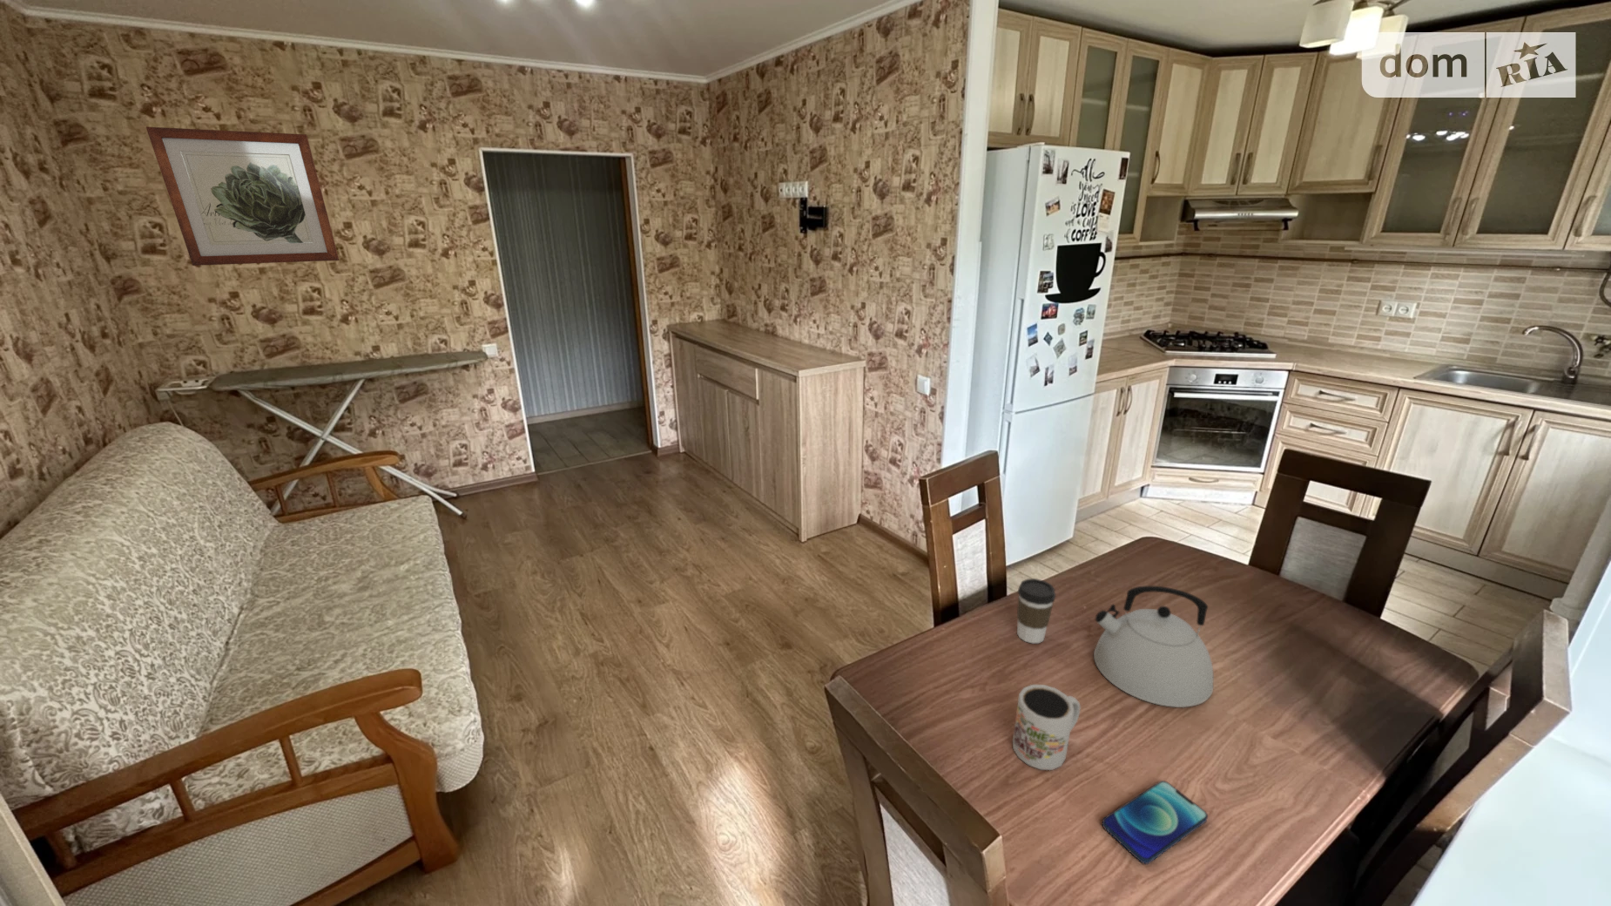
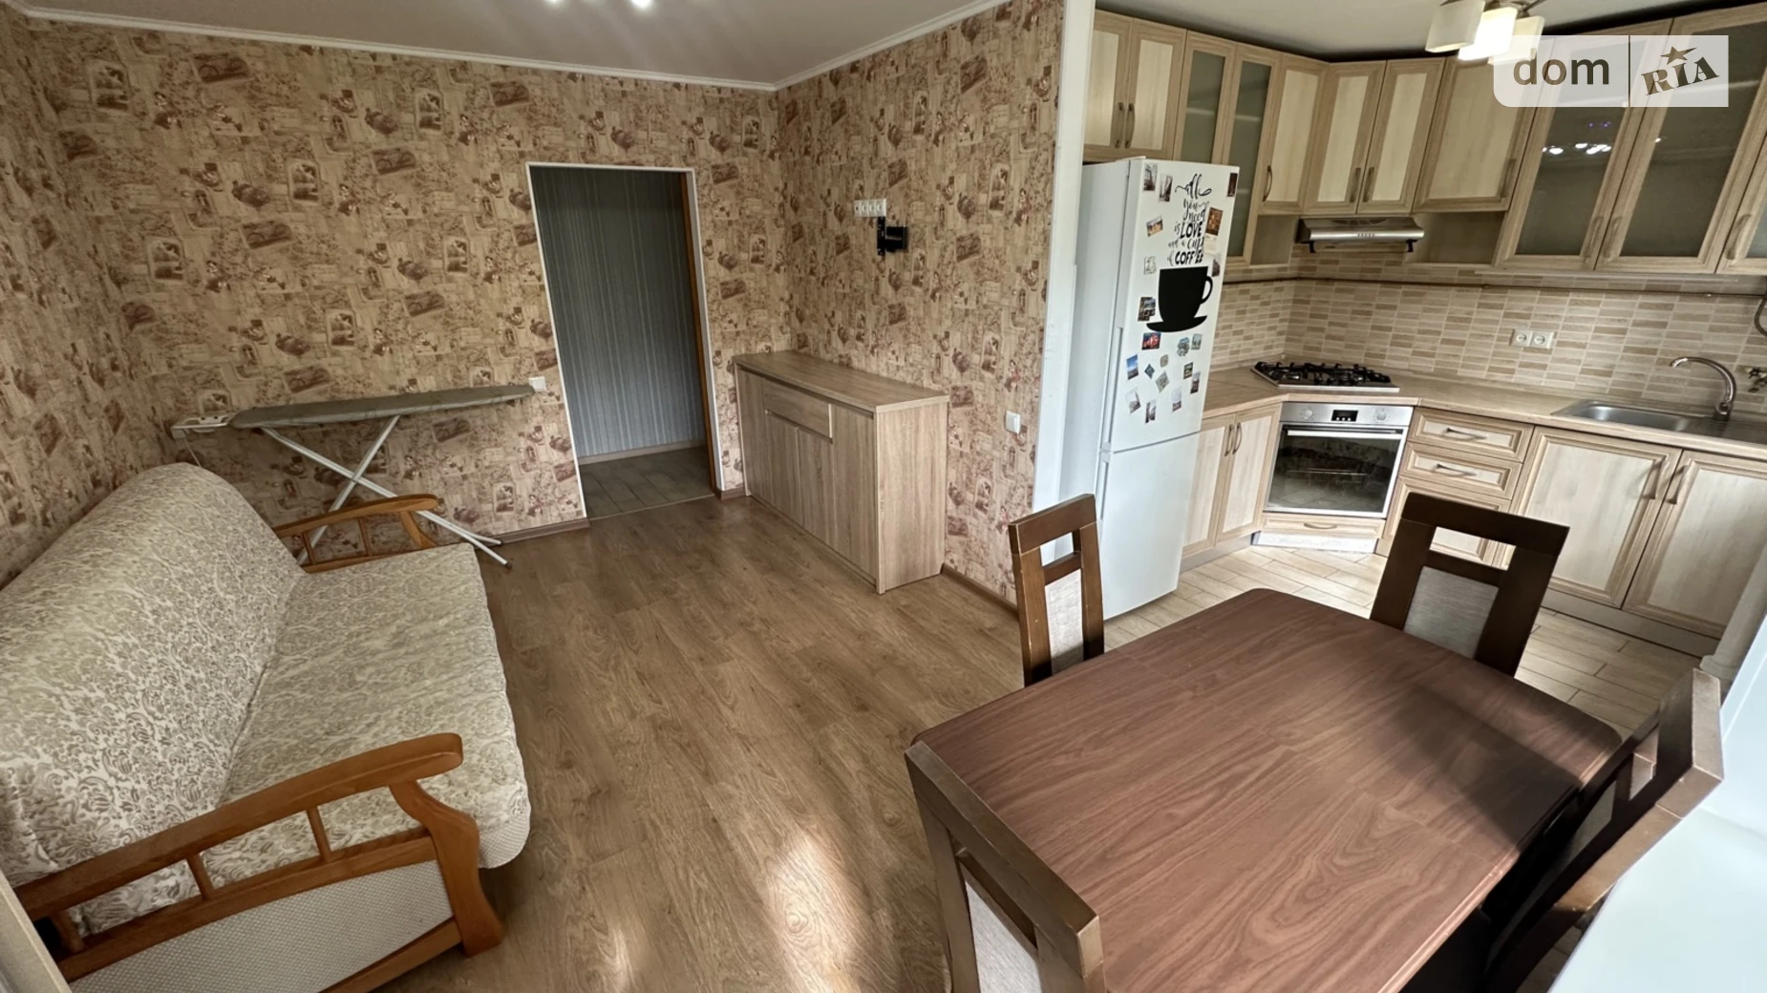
- wall art (251, 199)
- coffee cup (1033, 612)
- smartphone (1155, 820)
- kettle (1156, 629)
- mug (1049, 722)
